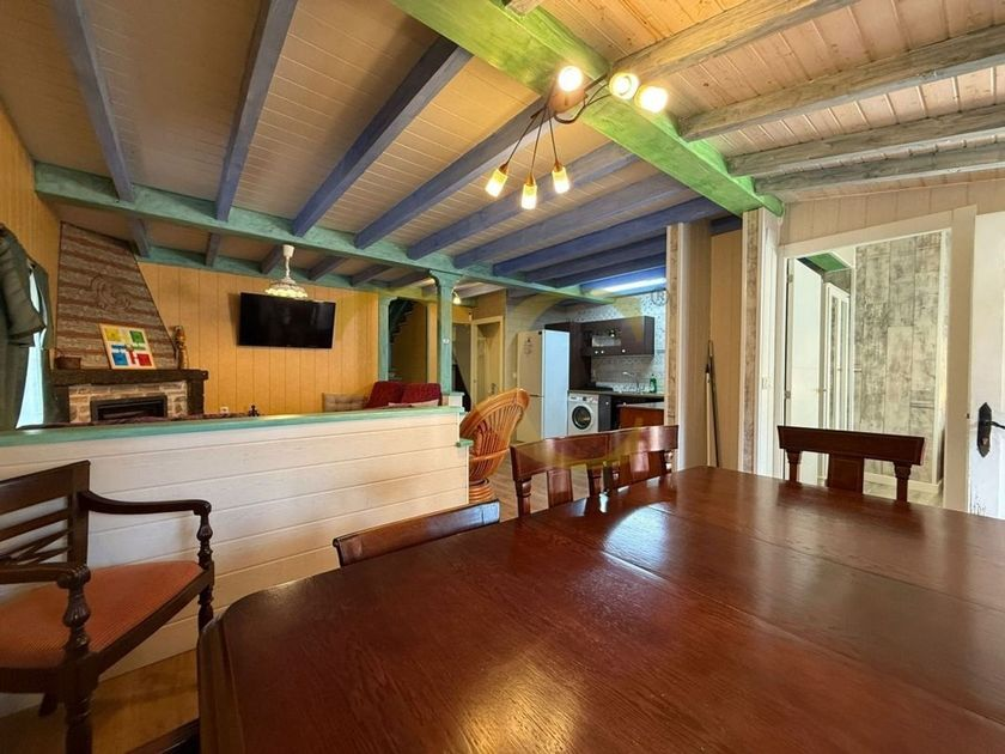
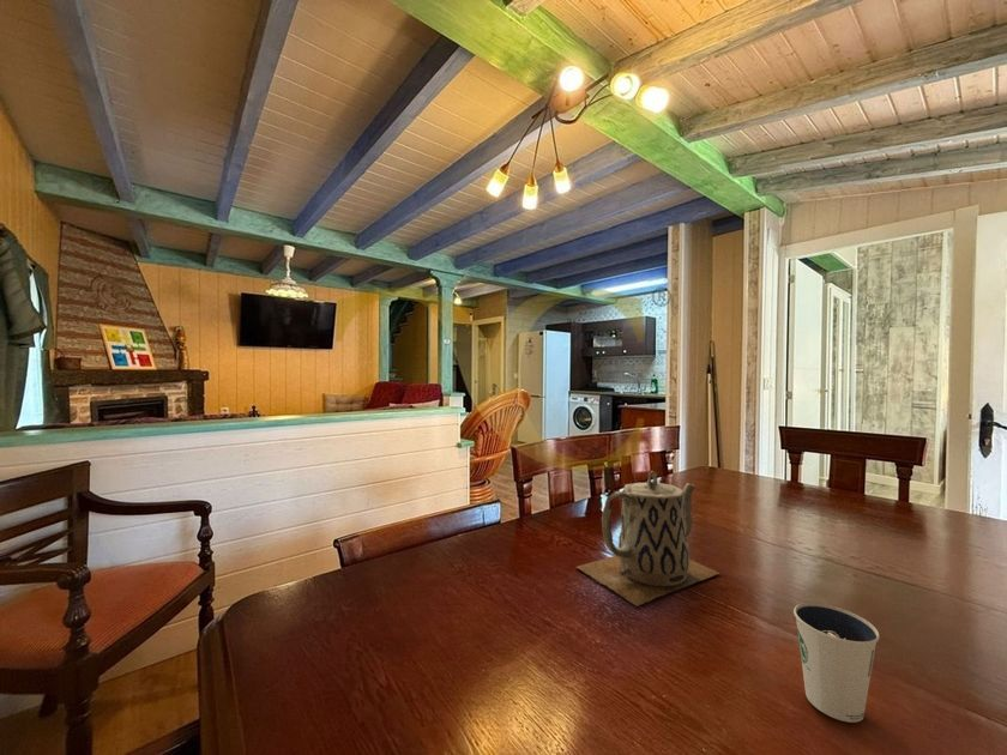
+ dixie cup (833, 662)
+ teapot (646, 520)
